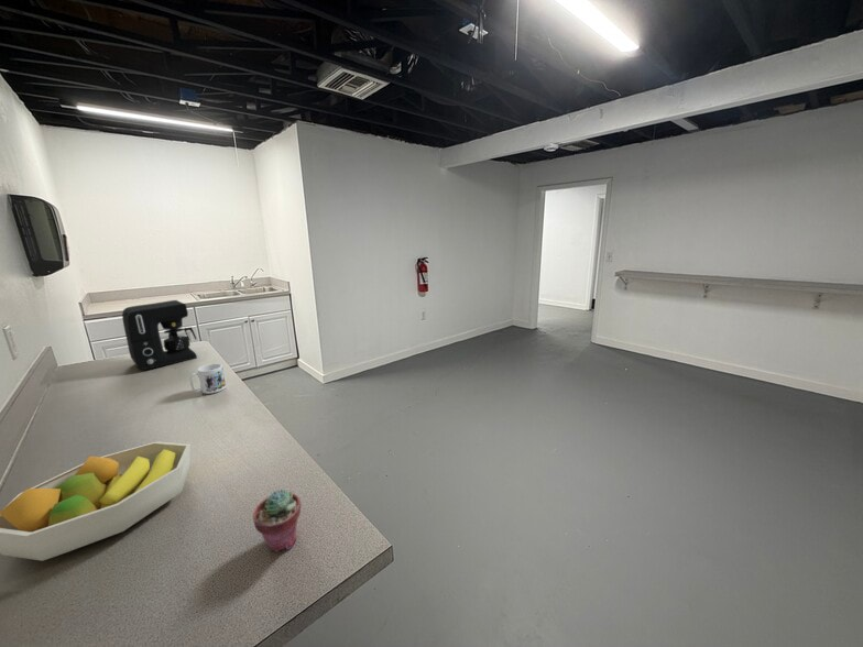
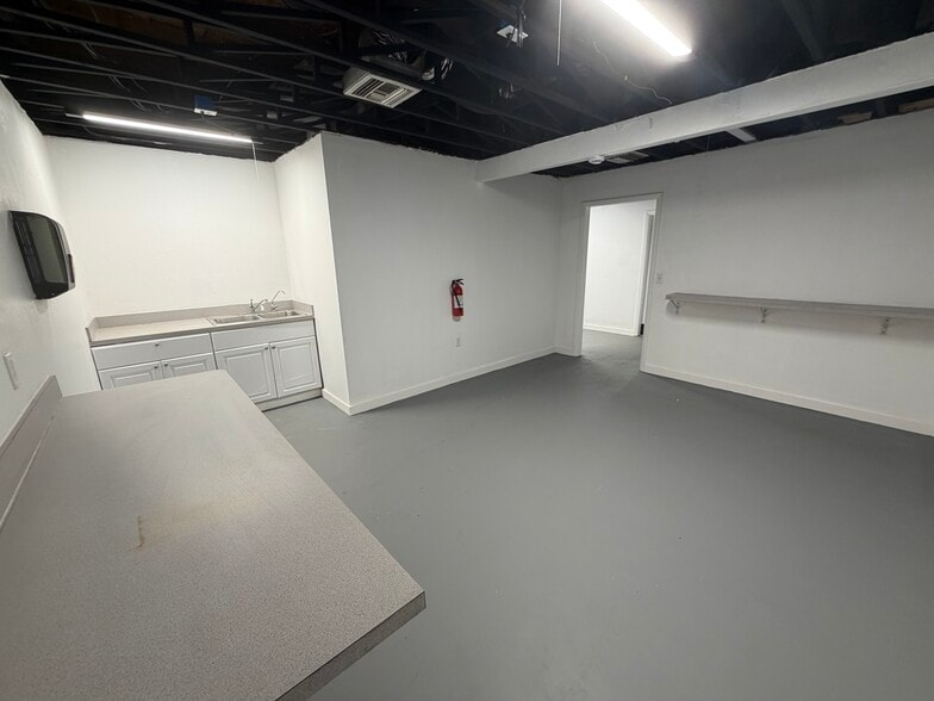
- fruit bowl (106, 489)
- coffee maker (164, 332)
- potted succulent (278, 516)
- mug (207, 380)
